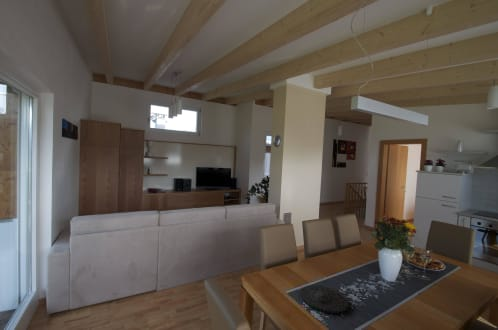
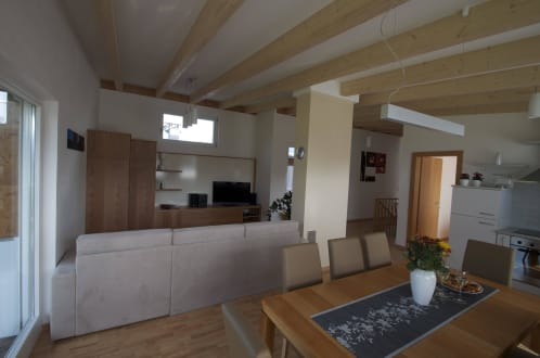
- plate (323, 296)
